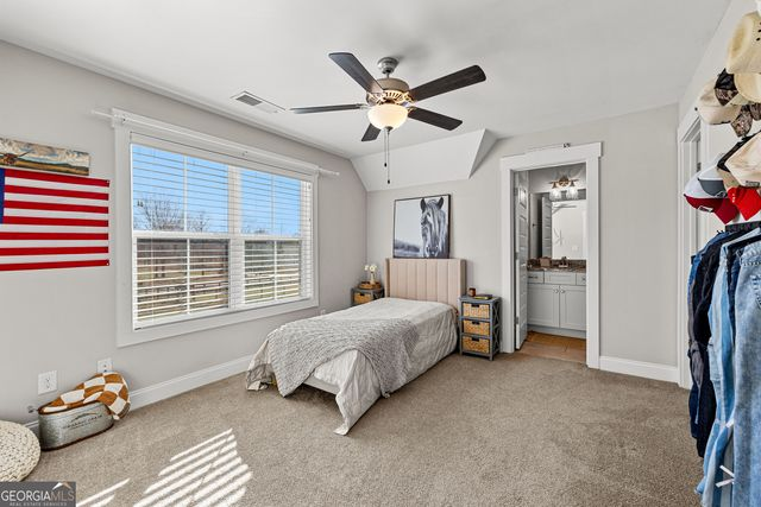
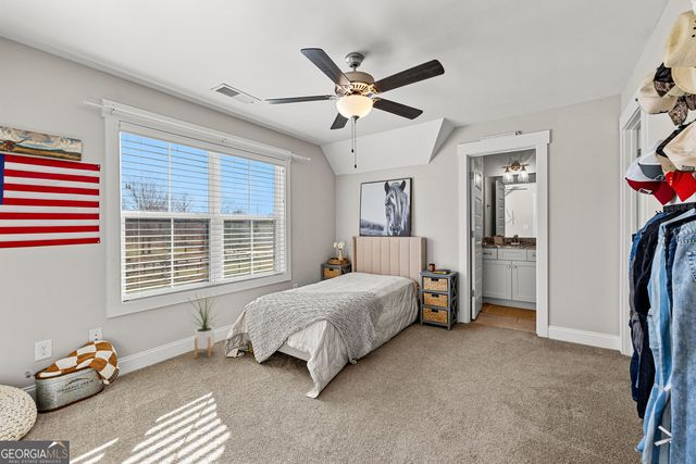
+ house plant (204, 321)
